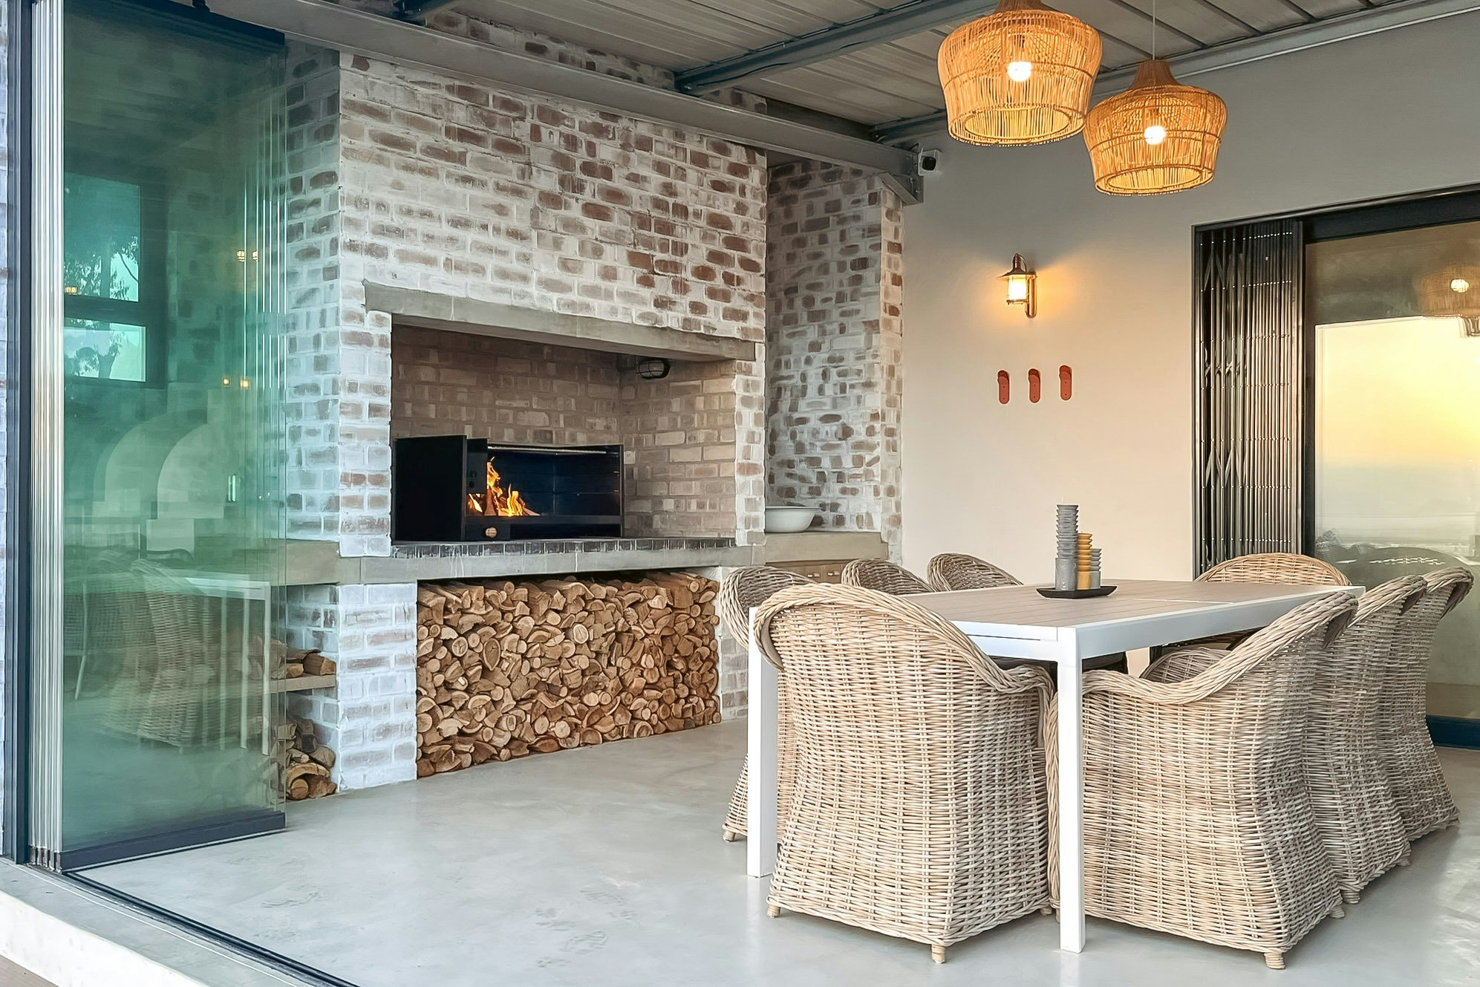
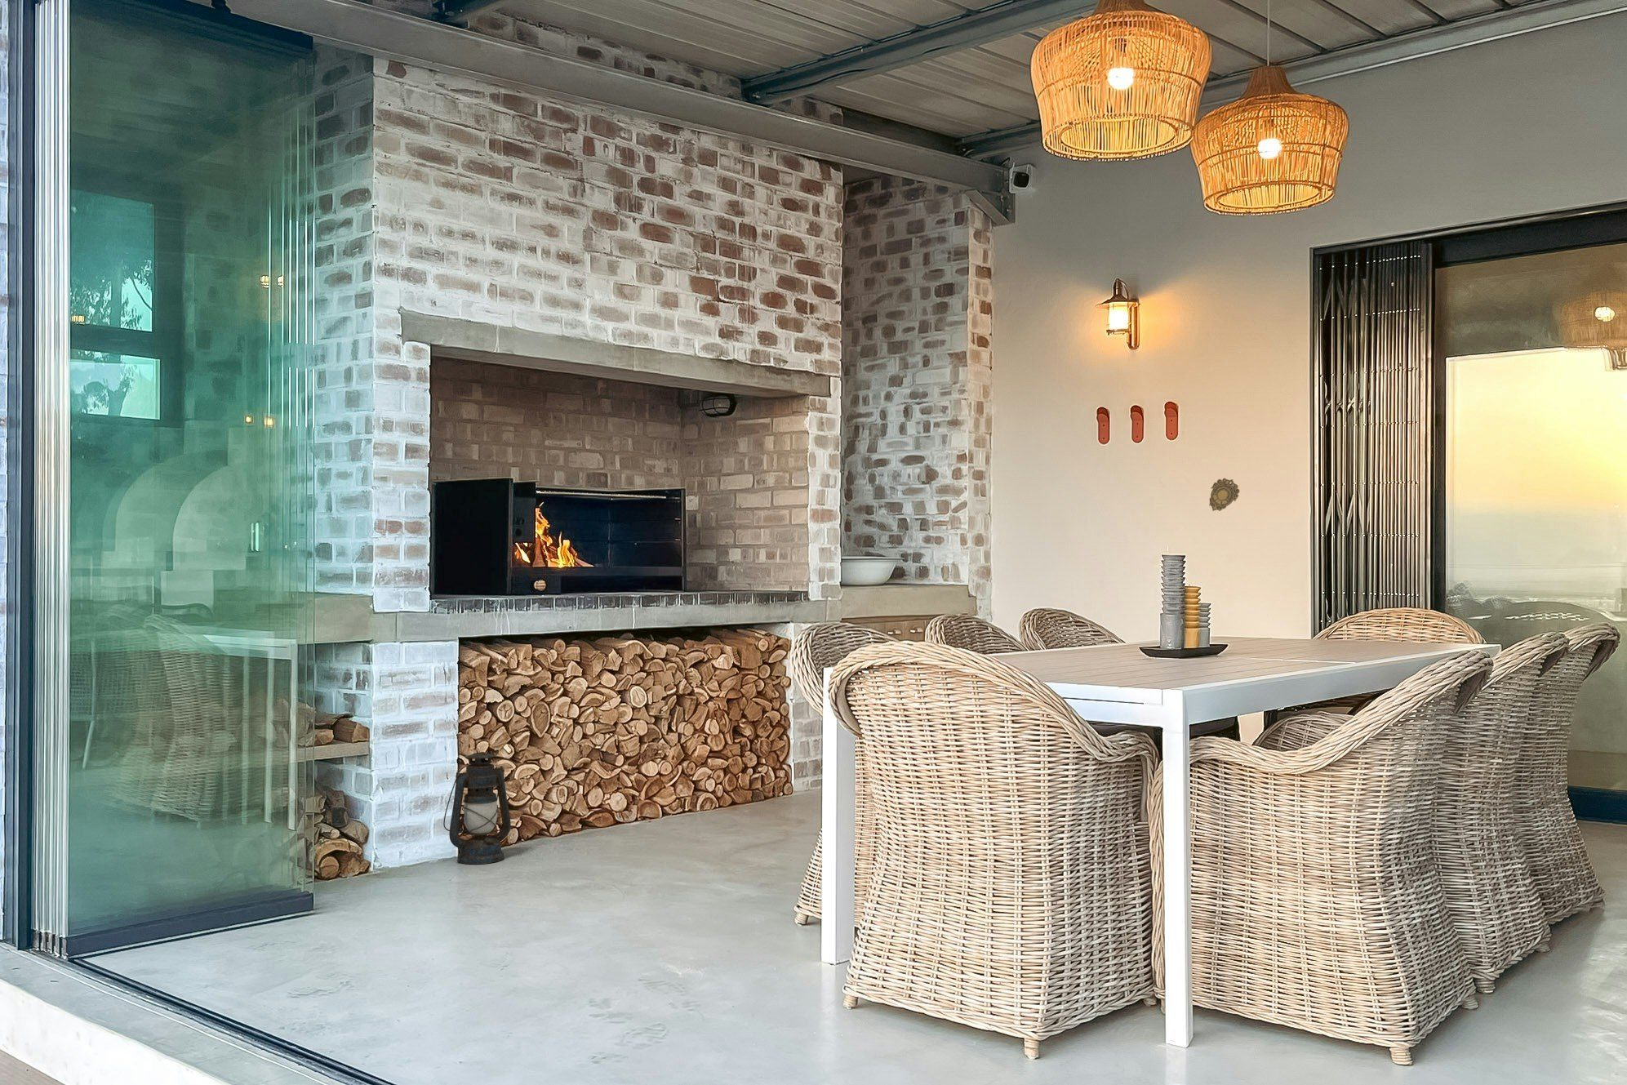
+ lantern (478, 805)
+ decorative medallion (1224, 494)
